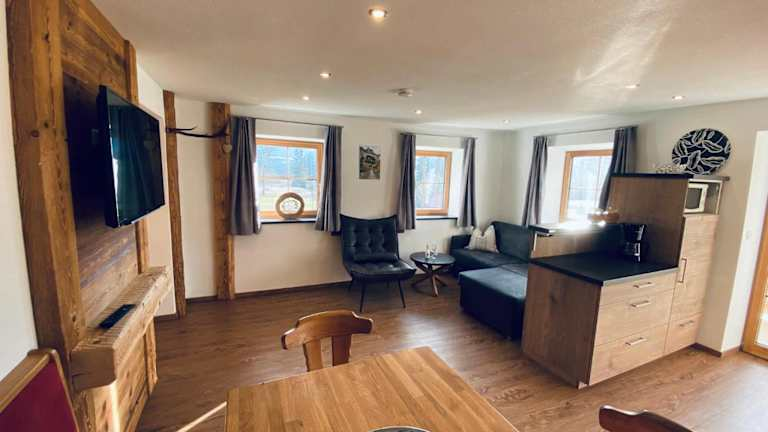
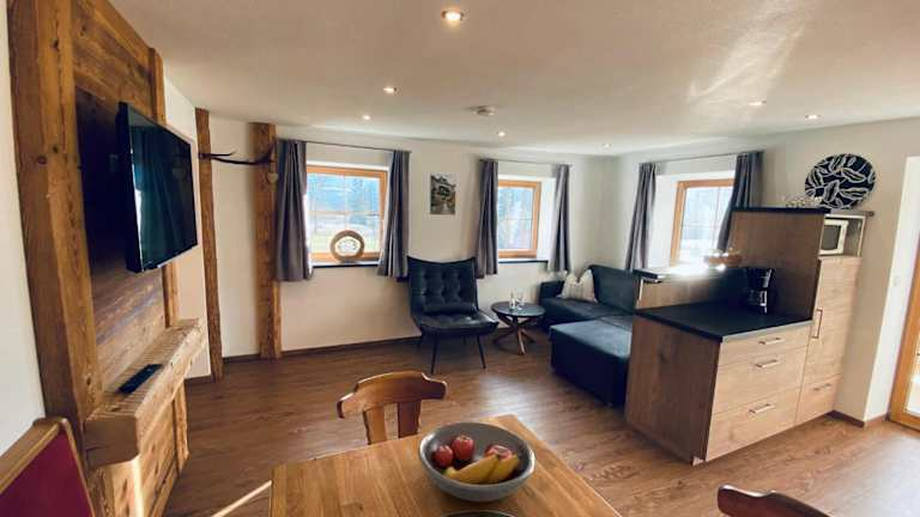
+ fruit bowl (476, 461)
